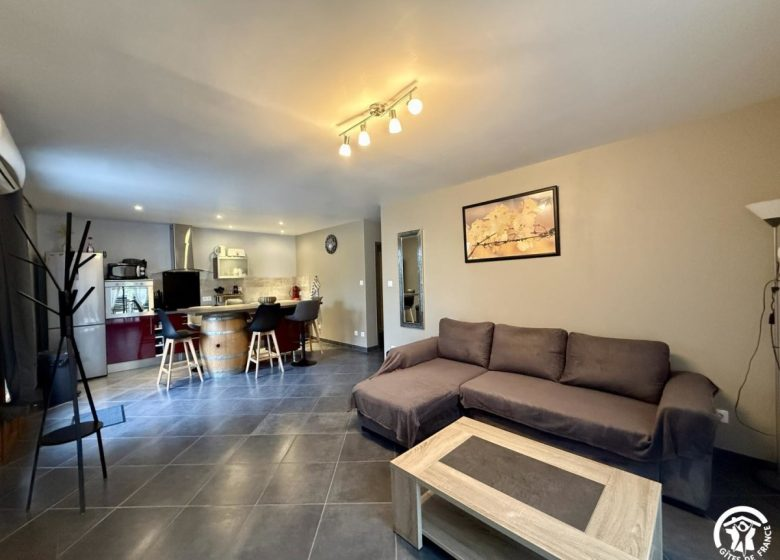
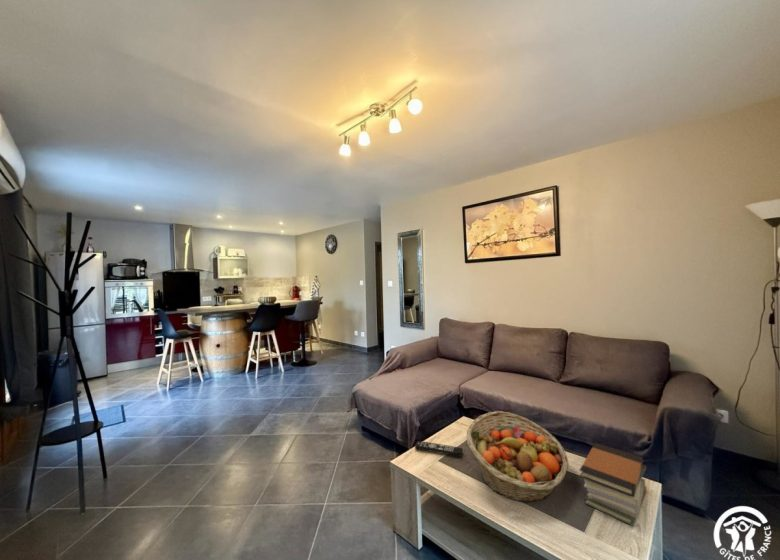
+ fruit basket (515, 452)
+ remote control (438, 448)
+ book stack (613, 480)
